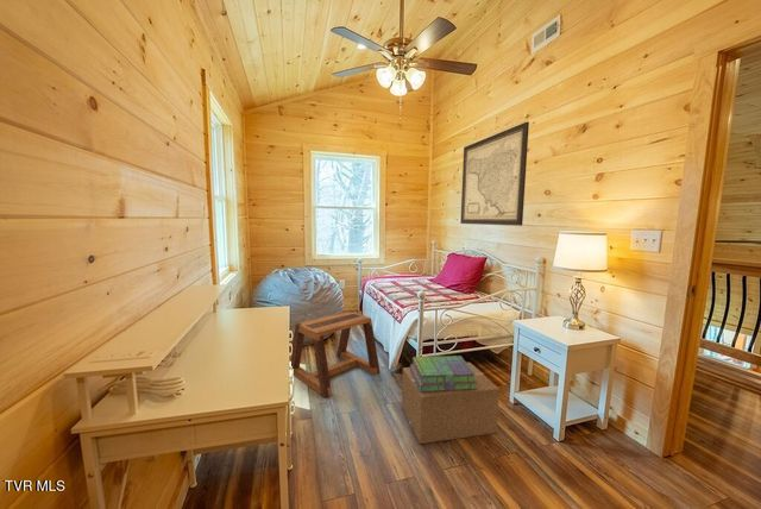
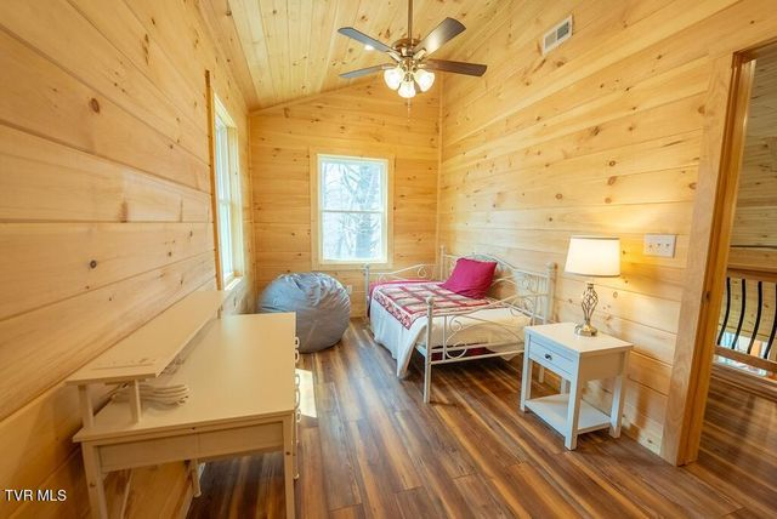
- stool (338, 348)
- cardboard box (447, 398)
- wall art (489, 181)
- stack of books (441, 371)
